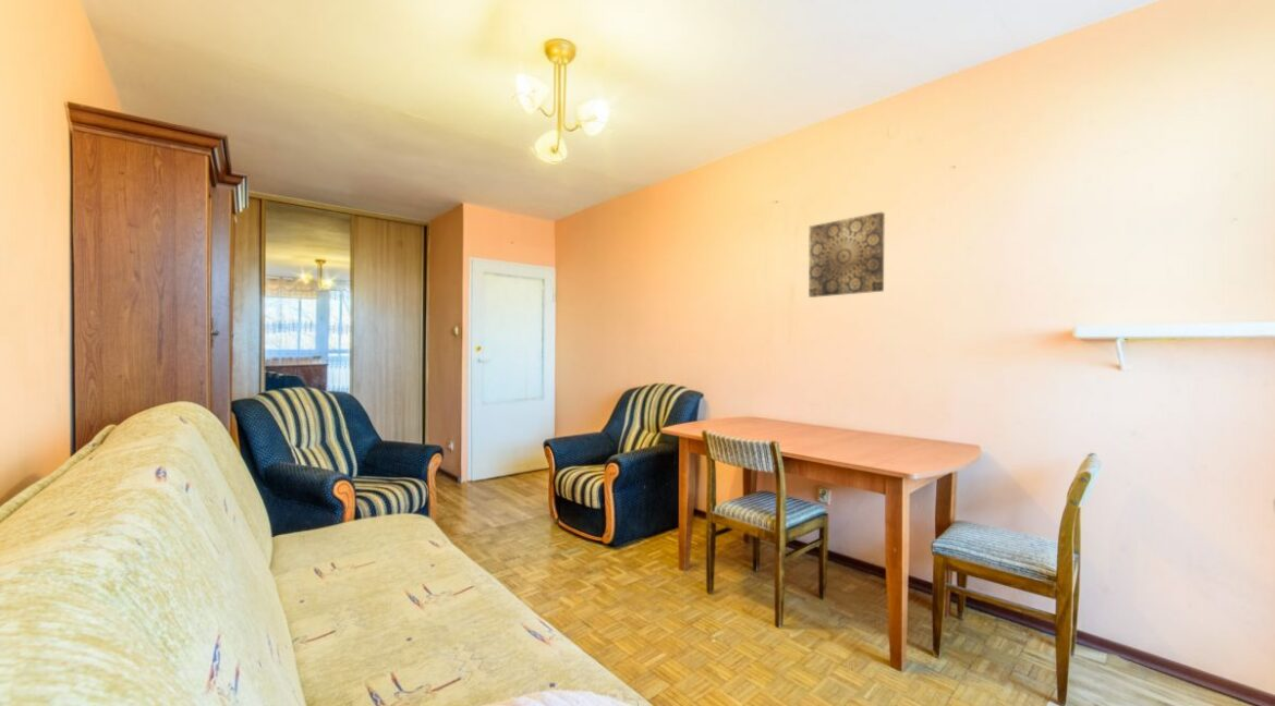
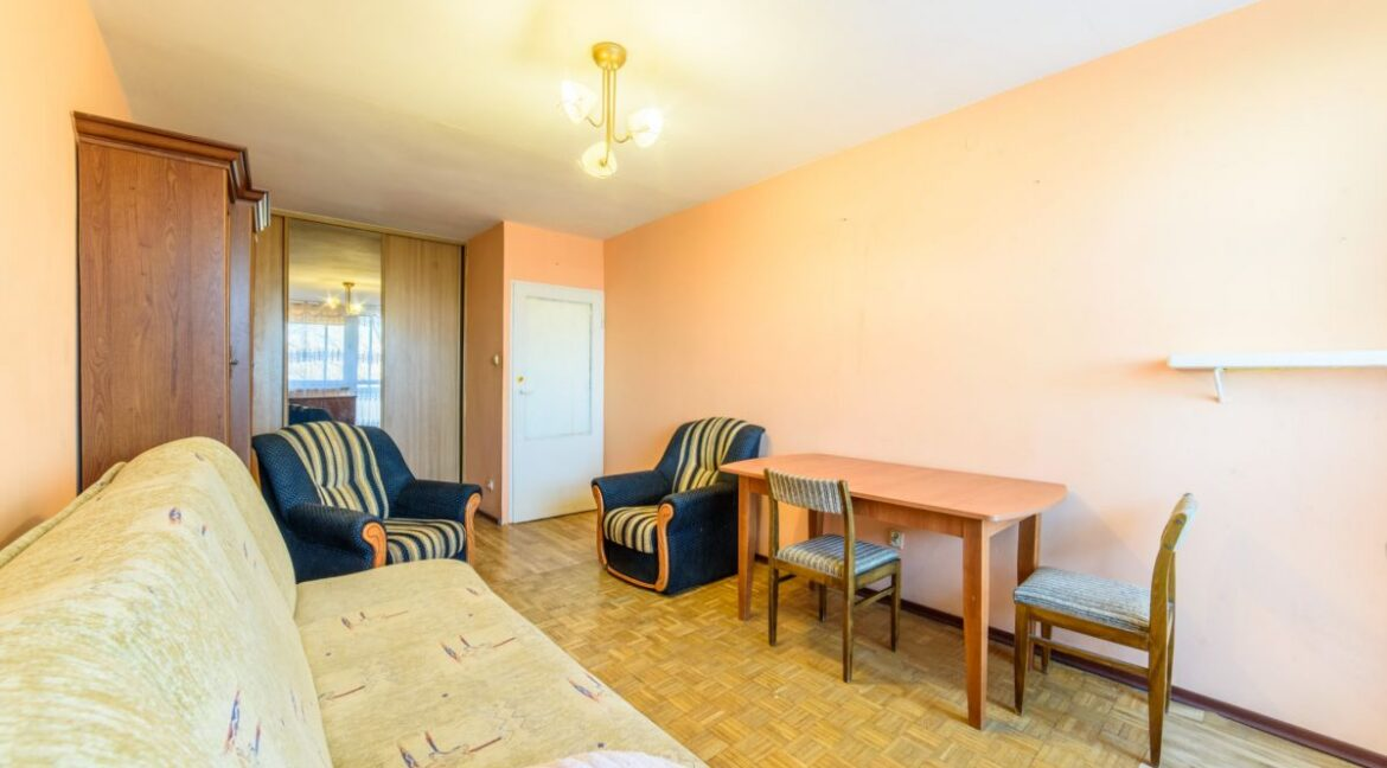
- wall art (845, 257)
